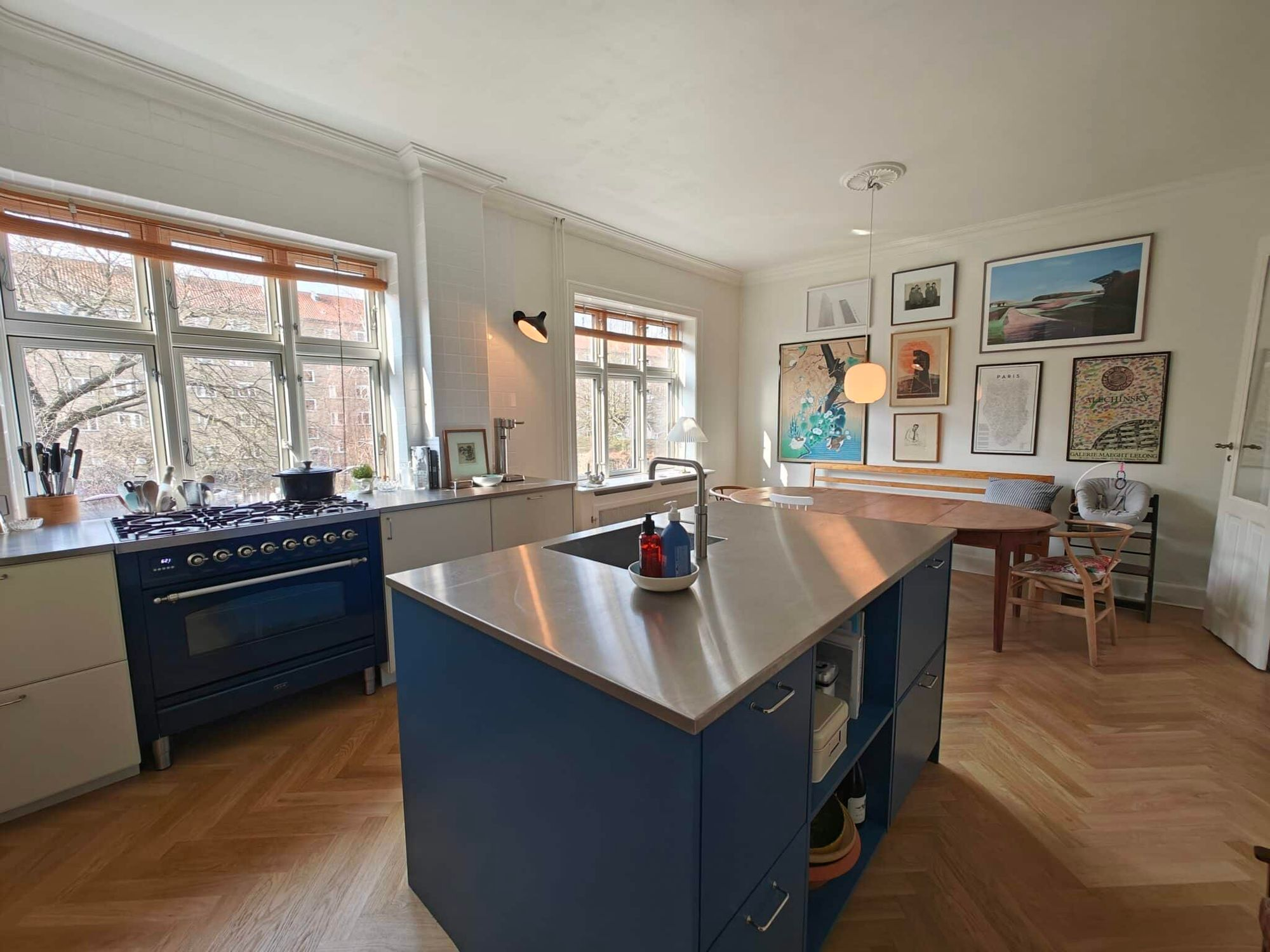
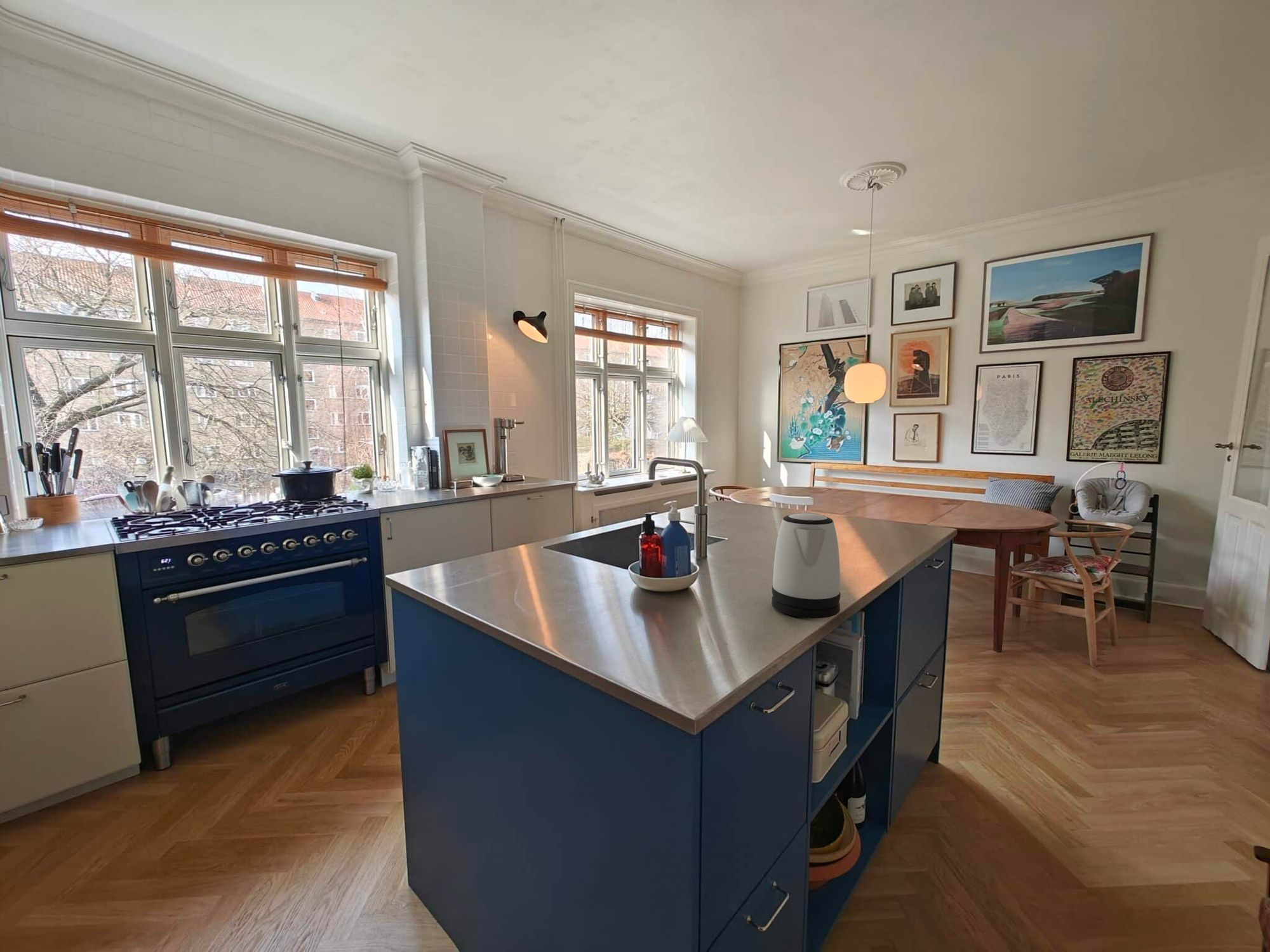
+ kettle (805, 559)
